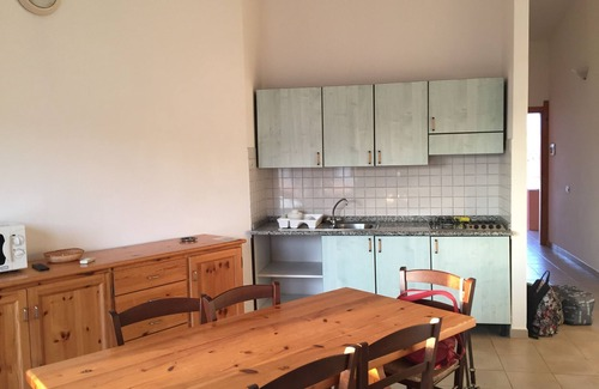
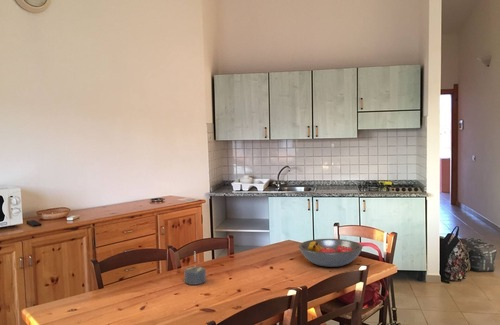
+ fruit bowl (330, 252)
+ candle (195, 267)
